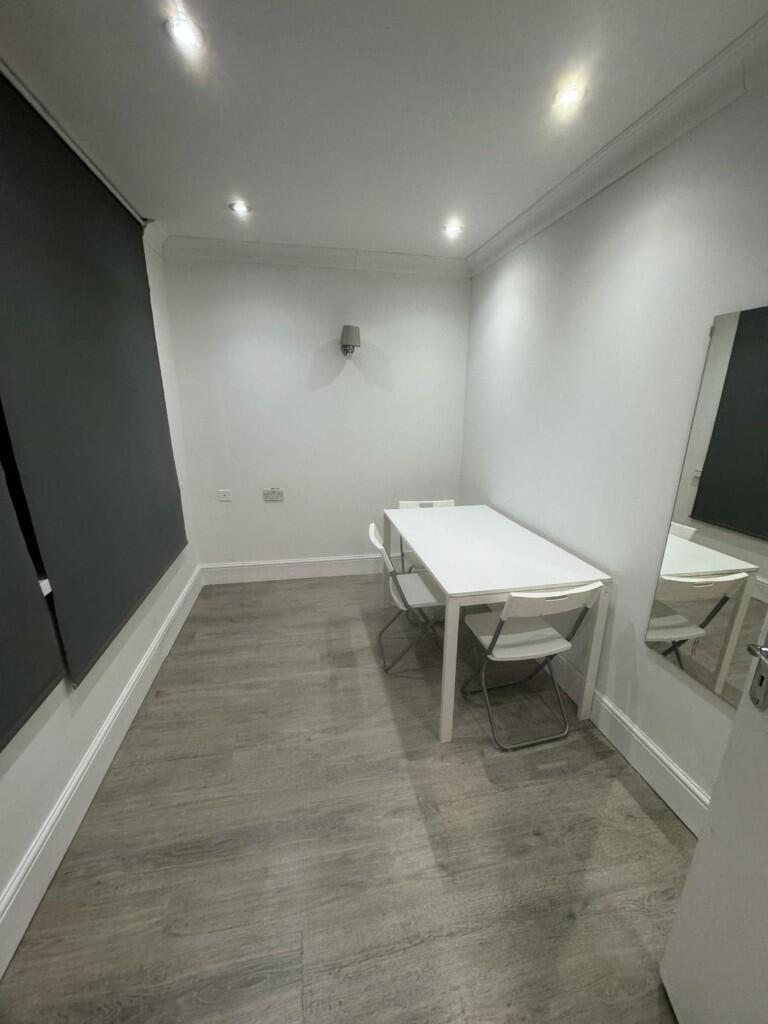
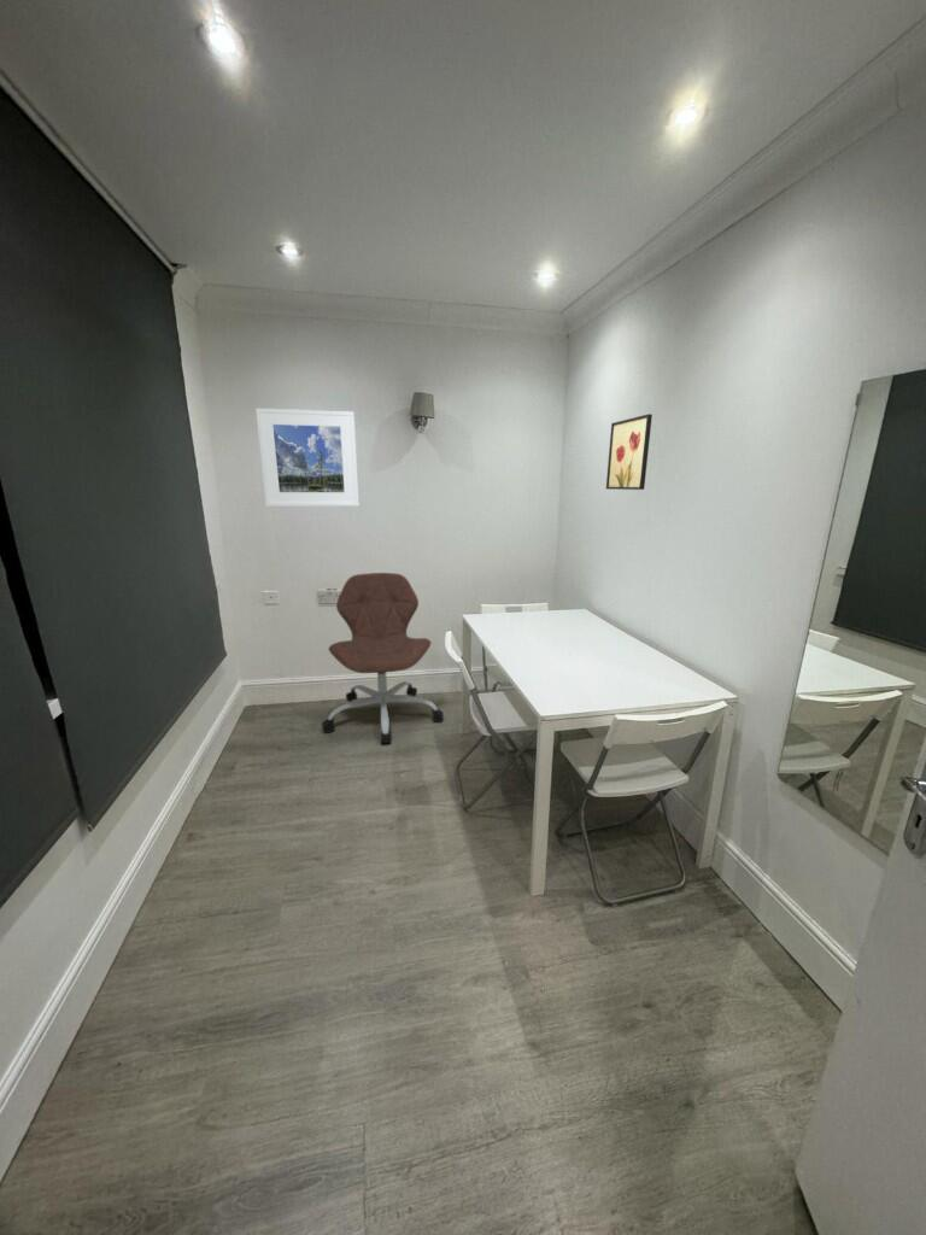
+ office chair (380, 652)
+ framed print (310, 460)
+ wall art (628, 455)
